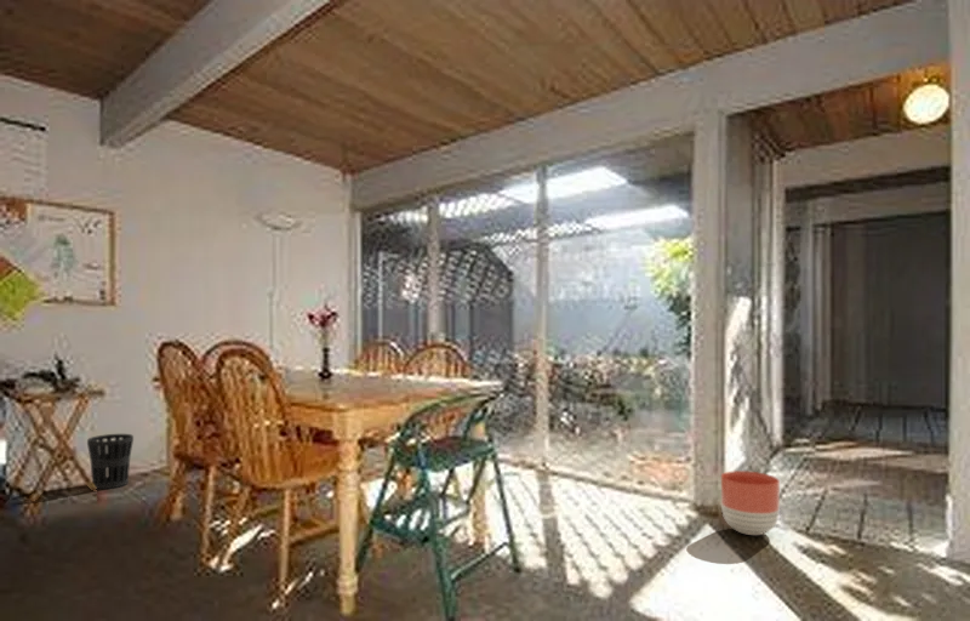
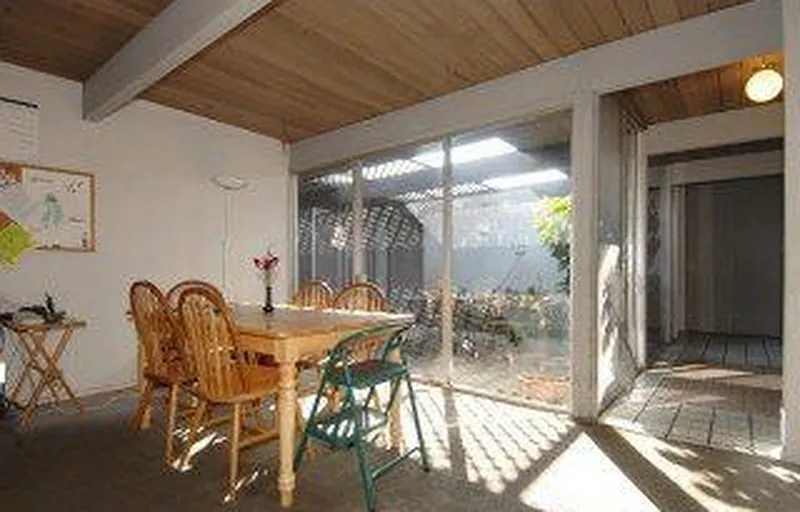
- wastebasket (110, 461)
- planter (749, 505)
